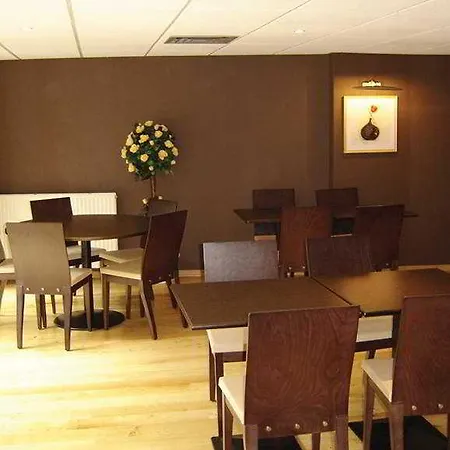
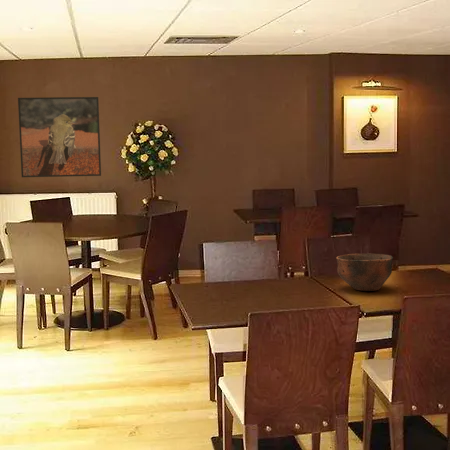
+ bowl (364, 272)
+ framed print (60, 137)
